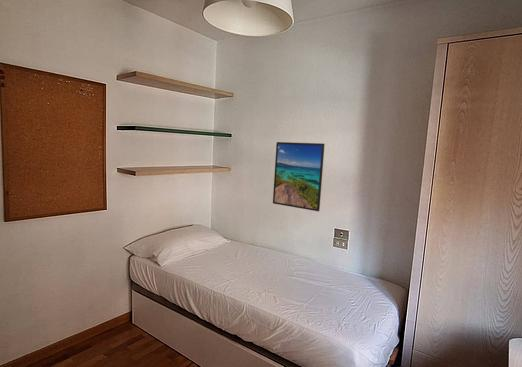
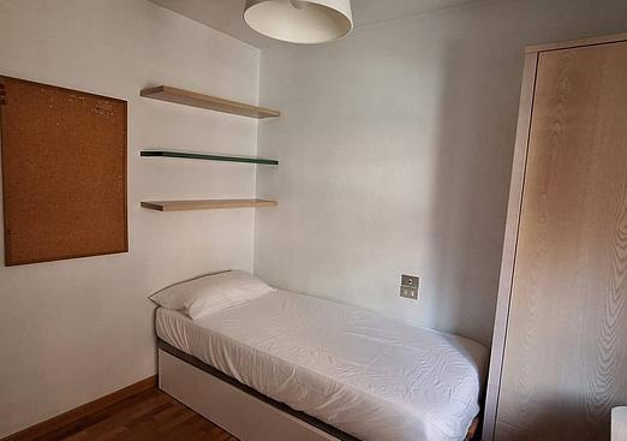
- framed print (297, 175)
